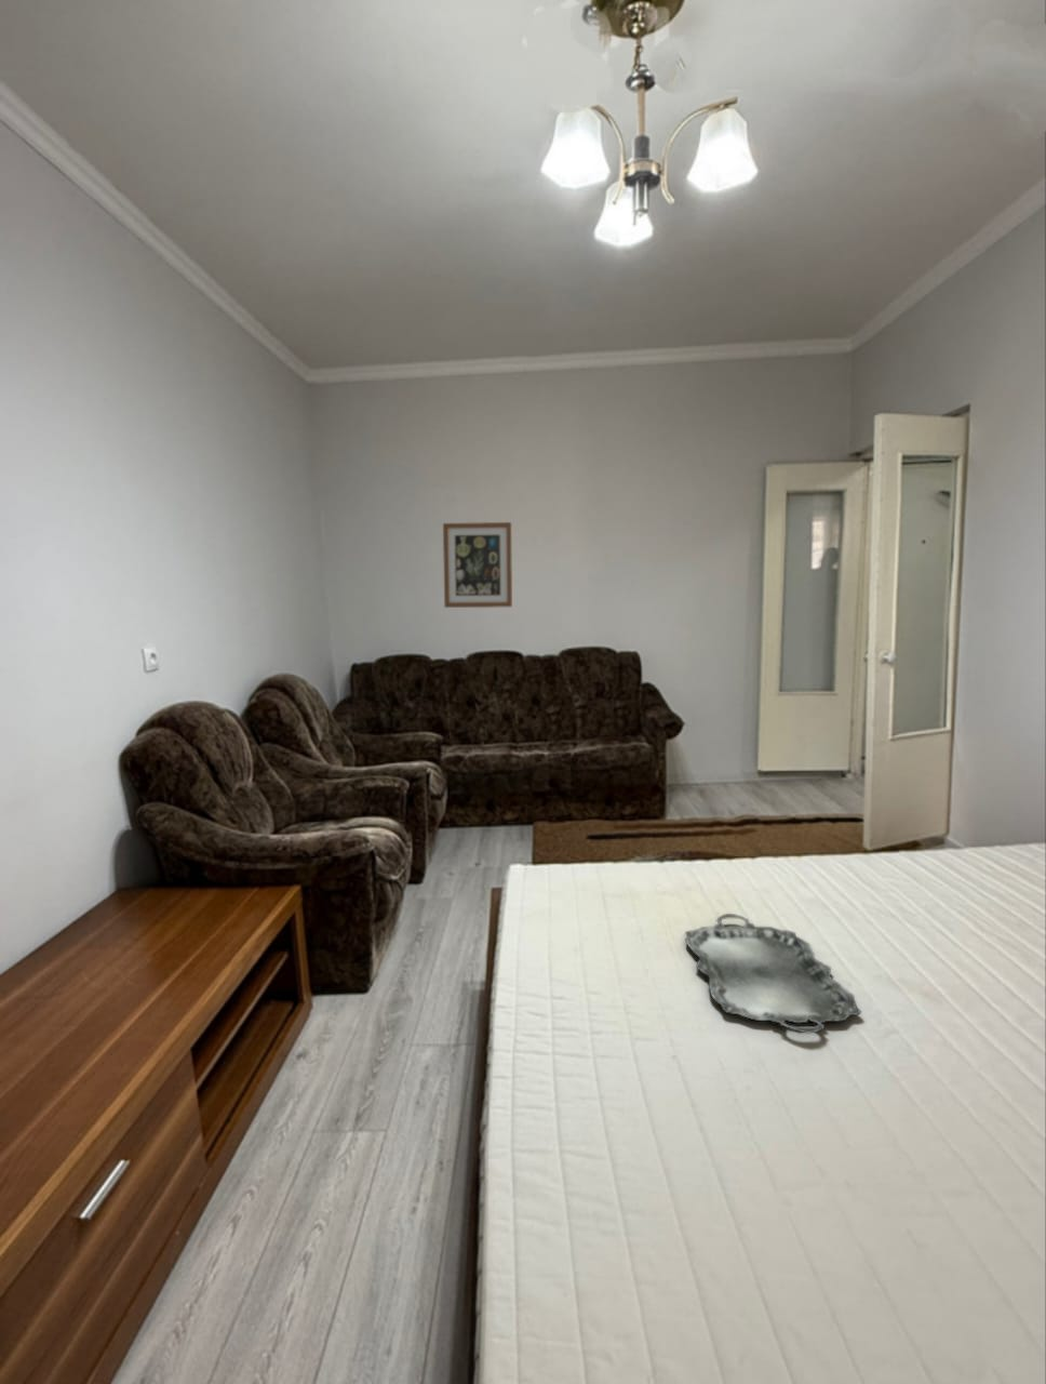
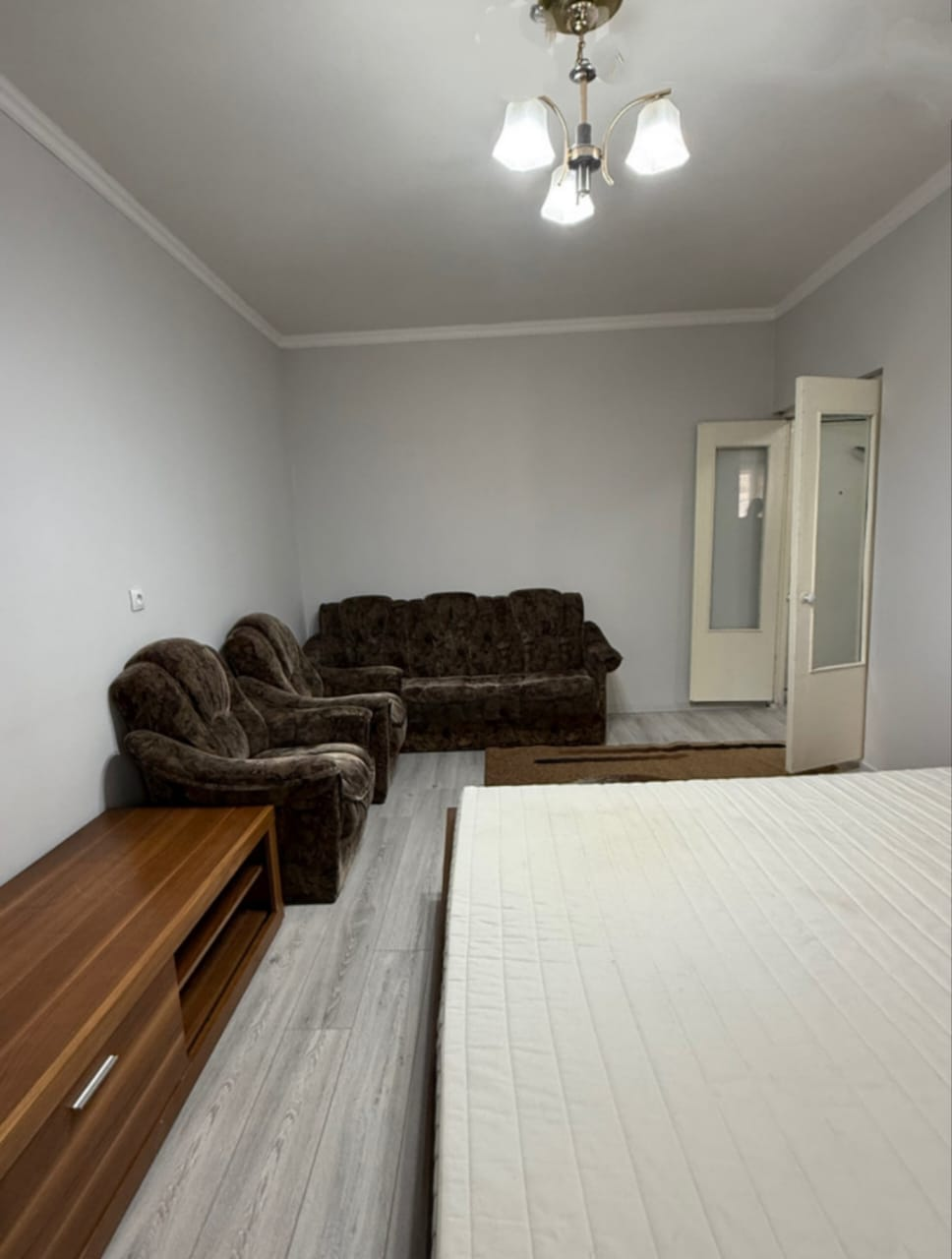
- wall art (478, 564)
- serving tray (763, 967)
